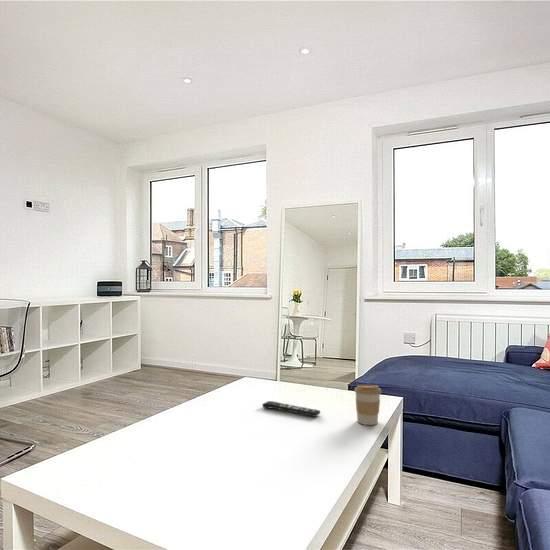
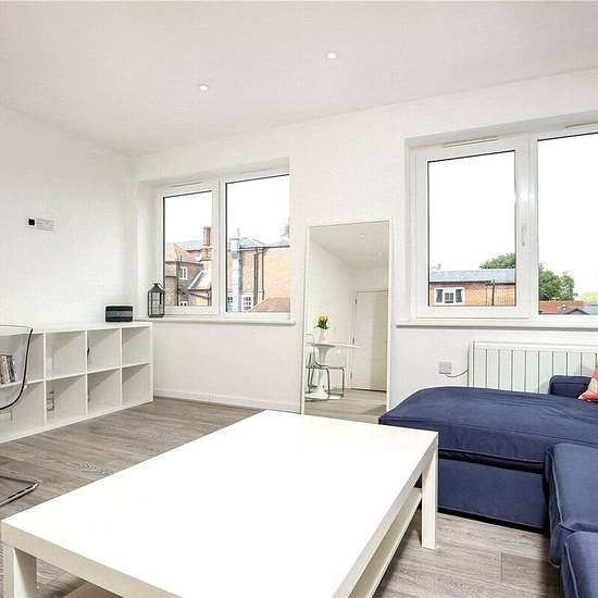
- remote control (290, 408)
- coffee cup (367, 403)
